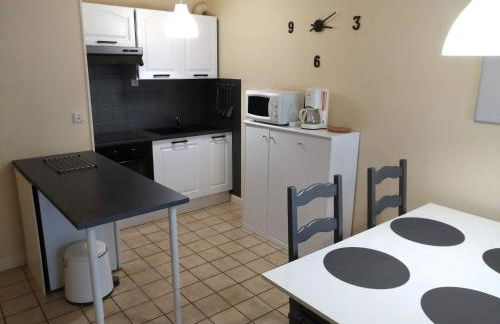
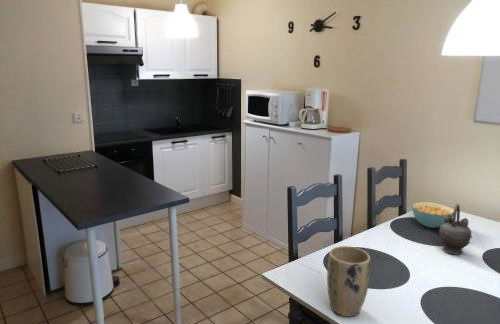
+ plant pot (347, 281)
+ cereal bowl (431, 217)
+ teapot (456, 227)
